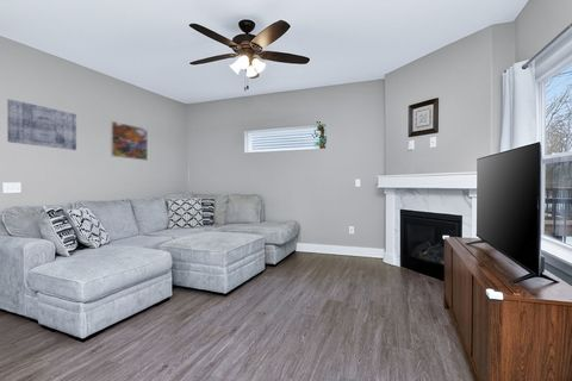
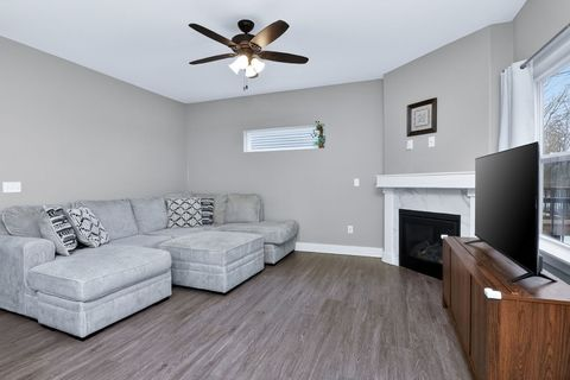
- wall art (44, 126)
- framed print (130, 142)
